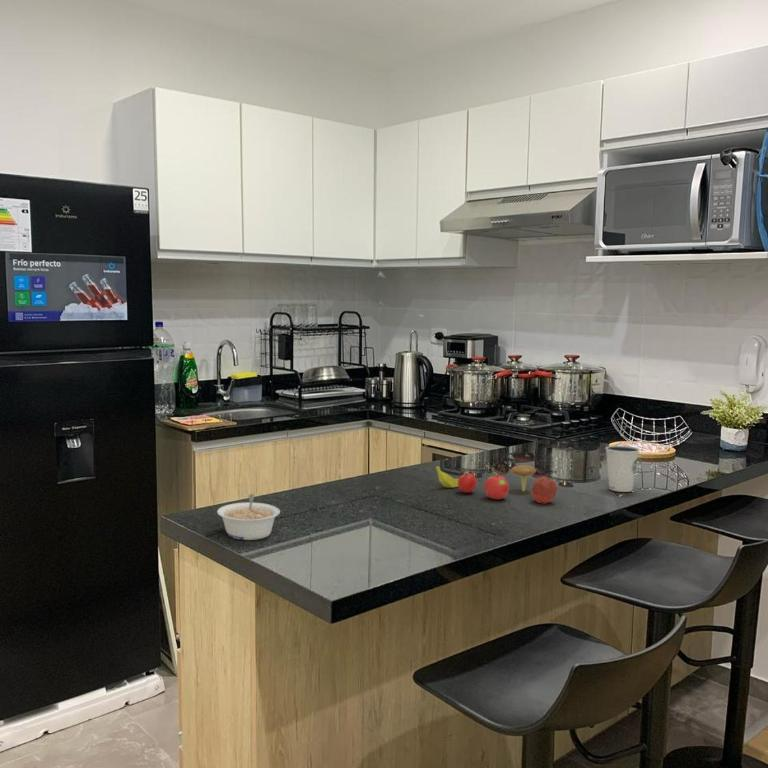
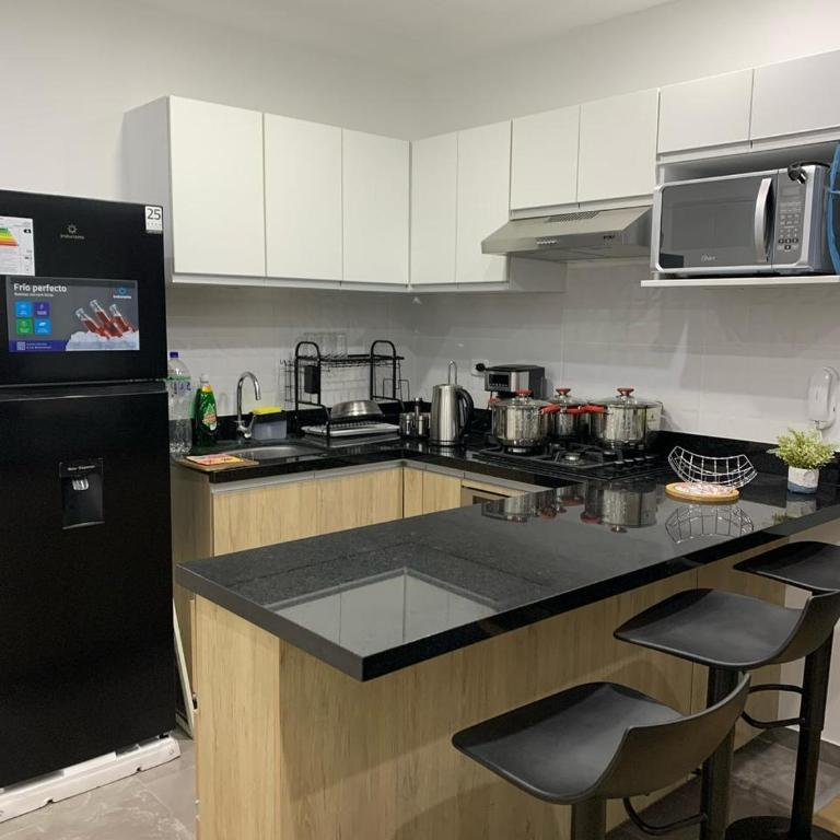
- dixie cup (621, 469)
- fruit (503, 479)
- legume (247, 519)
